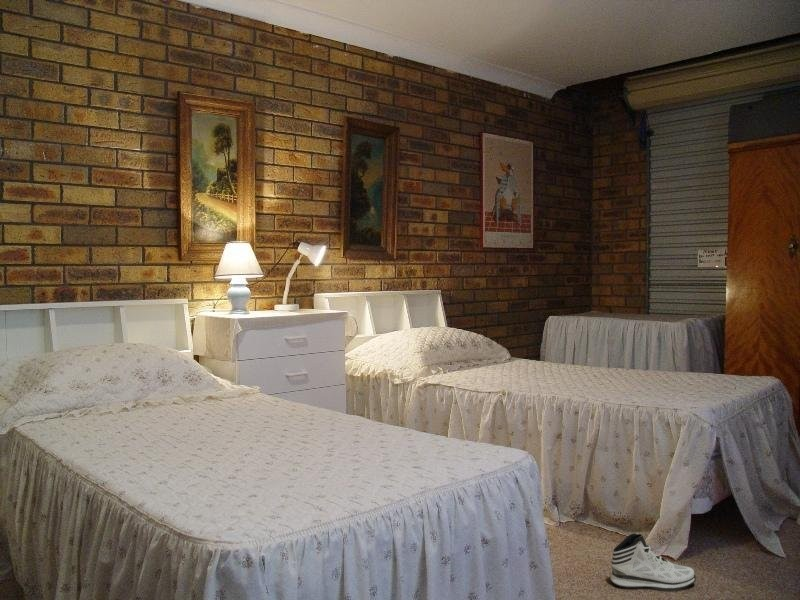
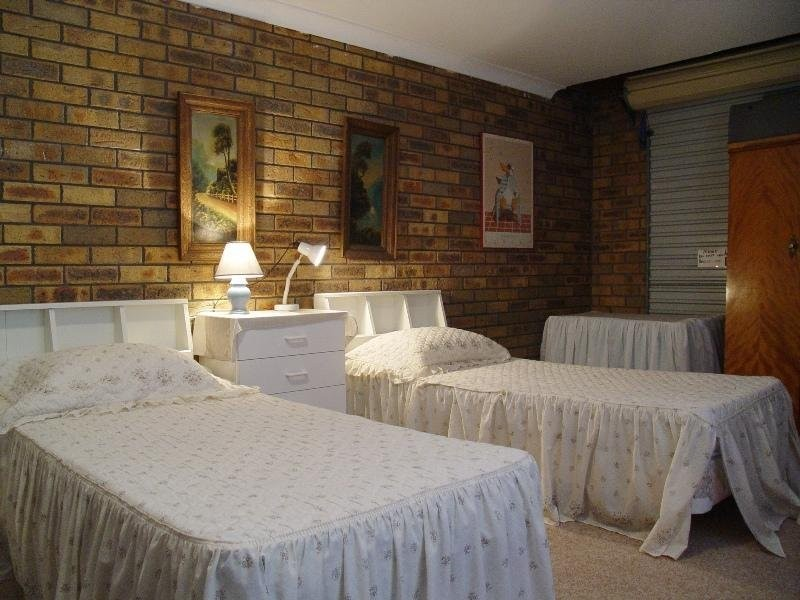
- sneaker (654, 560)
